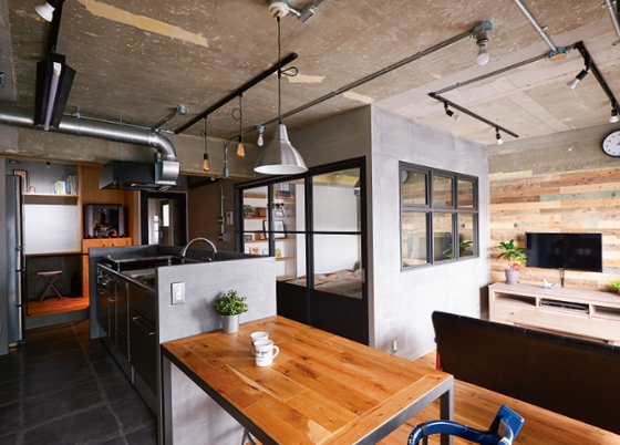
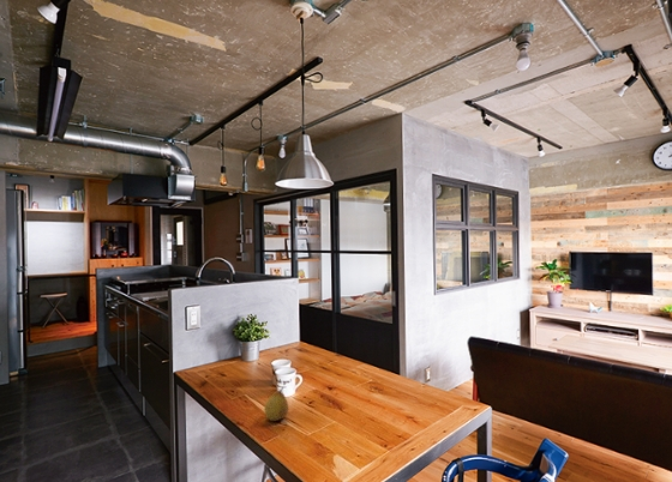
+ fruit (276, 402)
